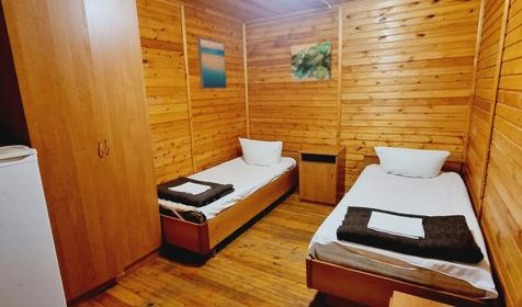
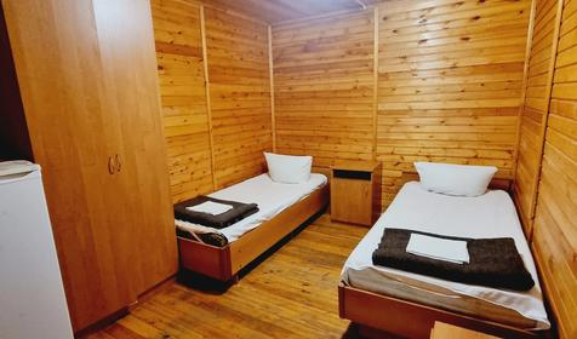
- wall art (213, 65)
- wall art (310, 62)
